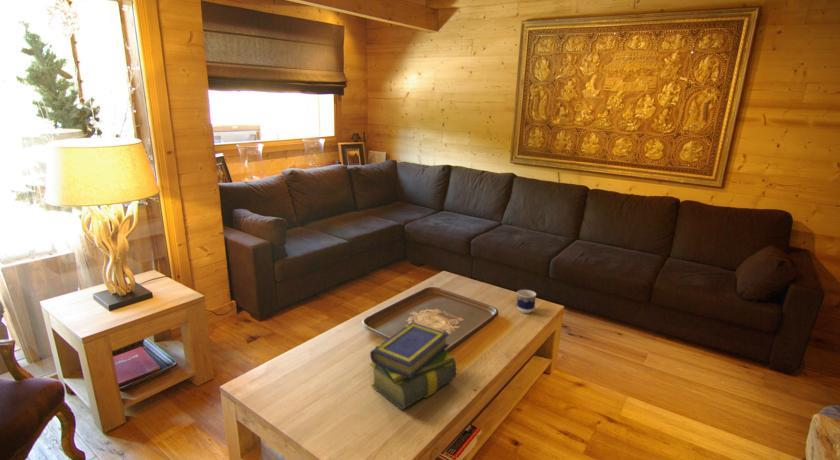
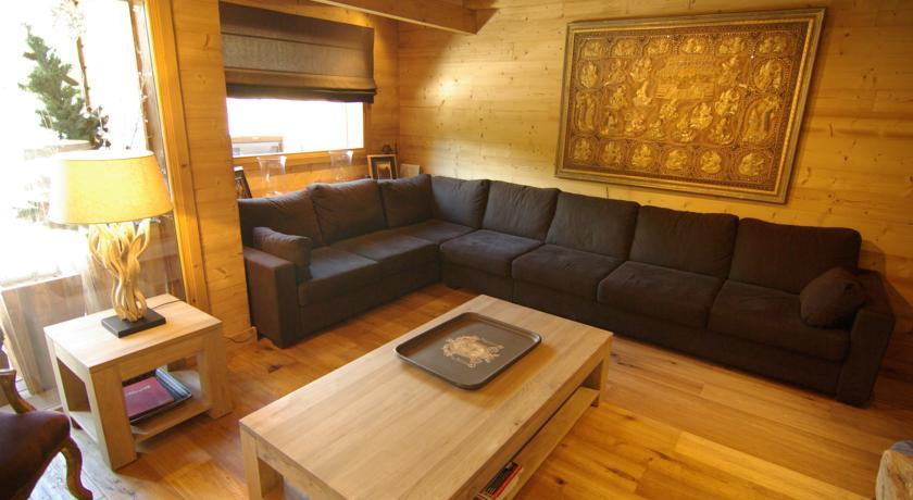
- cup (527, 301)
- stack of books (412, 362)
